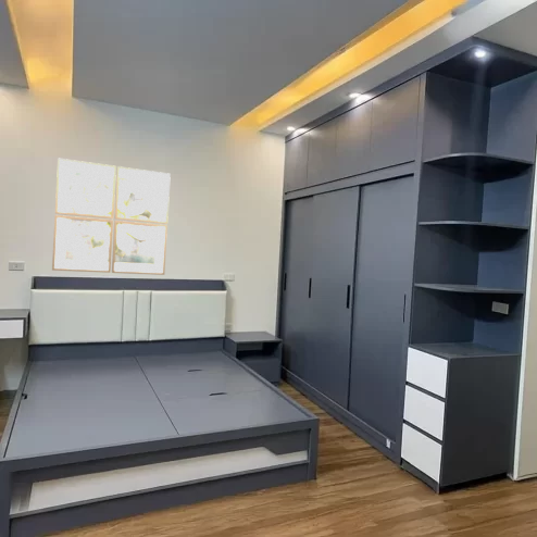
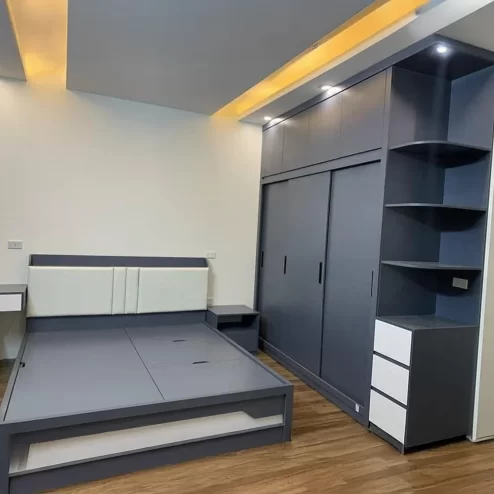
- wall art (114, 221)
